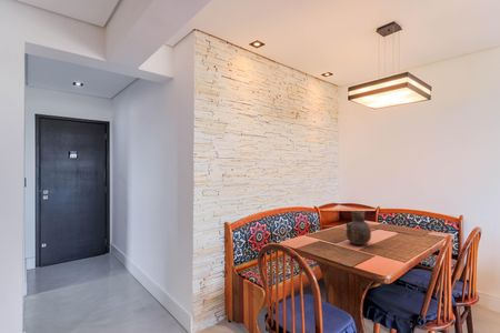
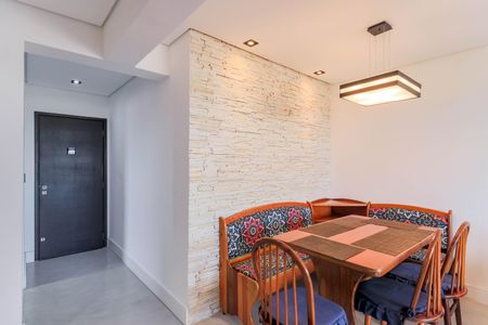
- vase (358, 226)
